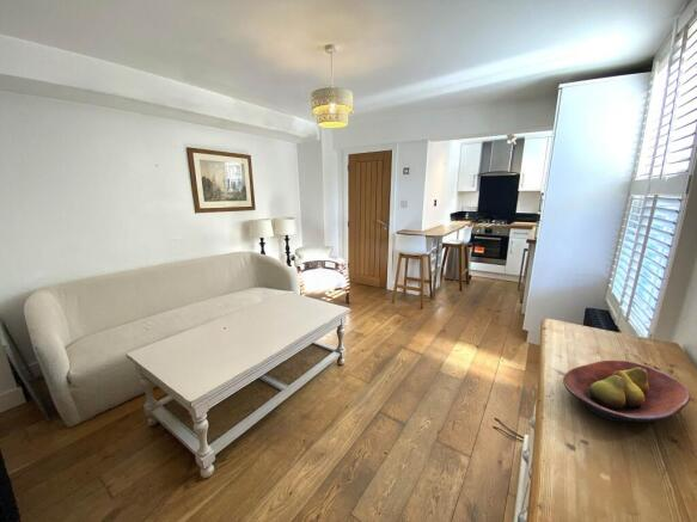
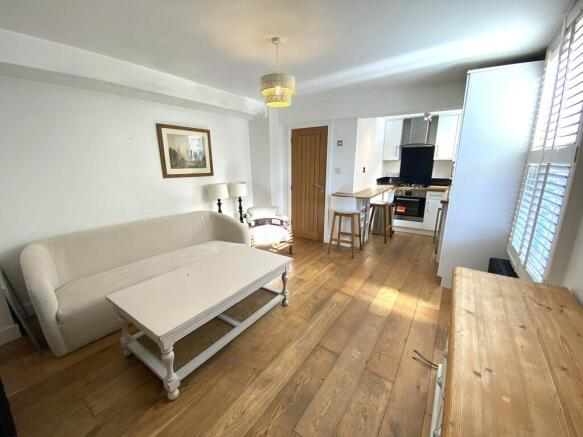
- fruit bowl (623, 386)
